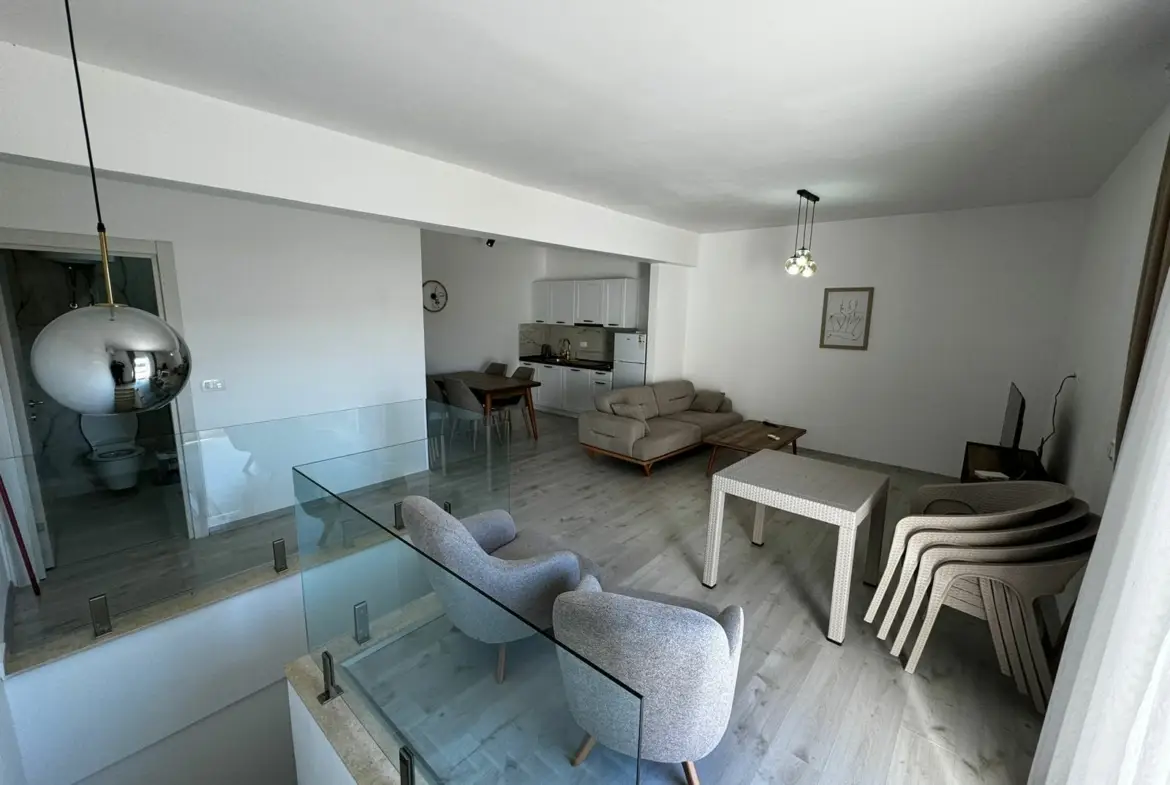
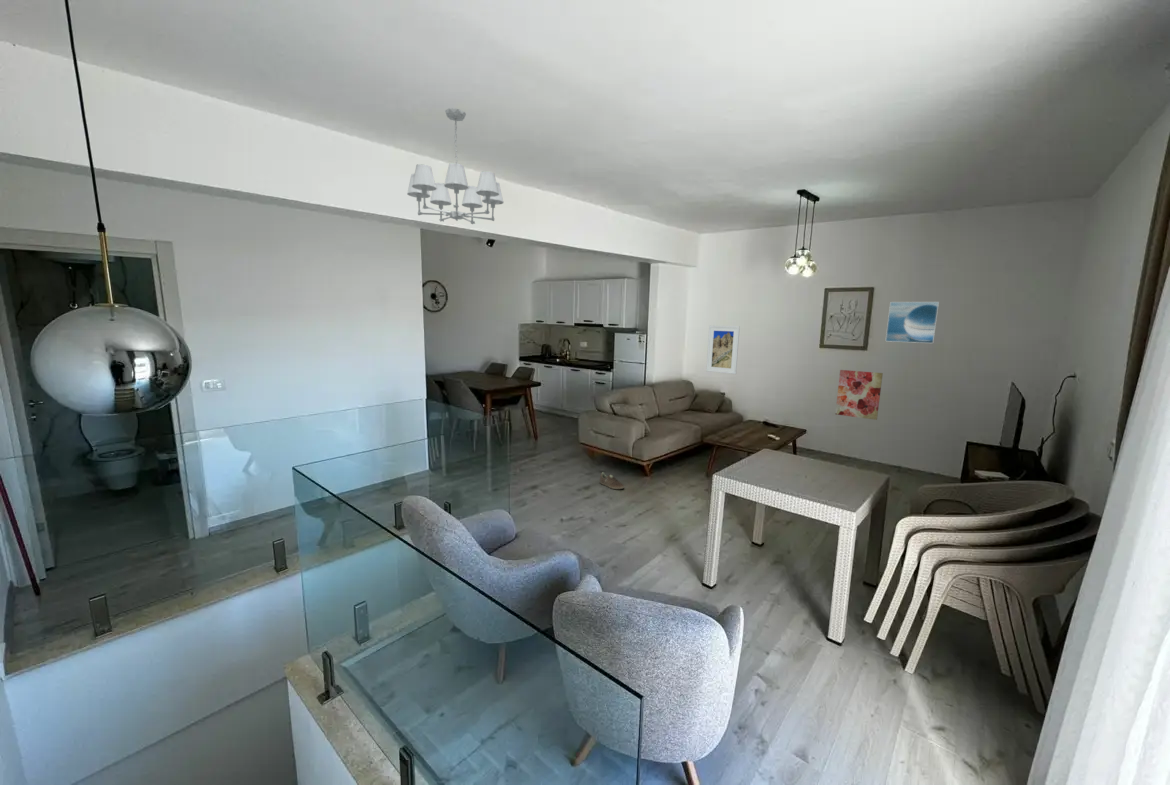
+ chandelier (456, 167)
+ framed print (911, 322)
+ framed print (722, 349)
+ sneaker (611, 480)
+ wall art (858, 394)
